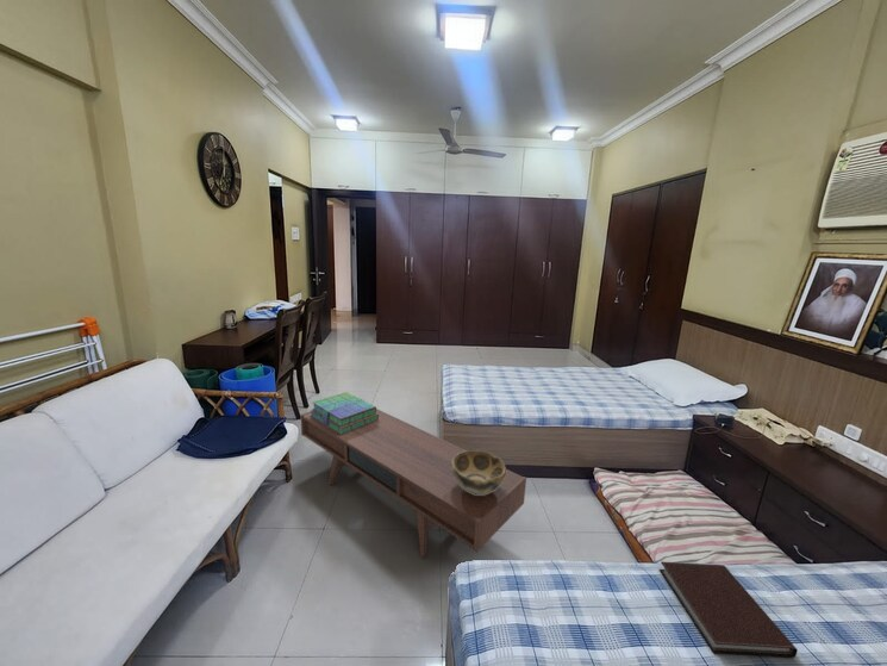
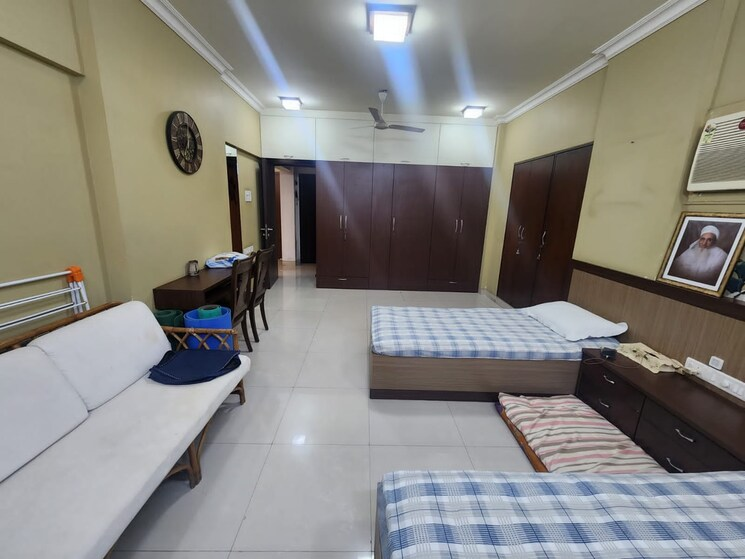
- stack of books (344, 410)
- coffee table (396, 471)
- decorative bowl (477, 475)
- notebook (719, 604)
